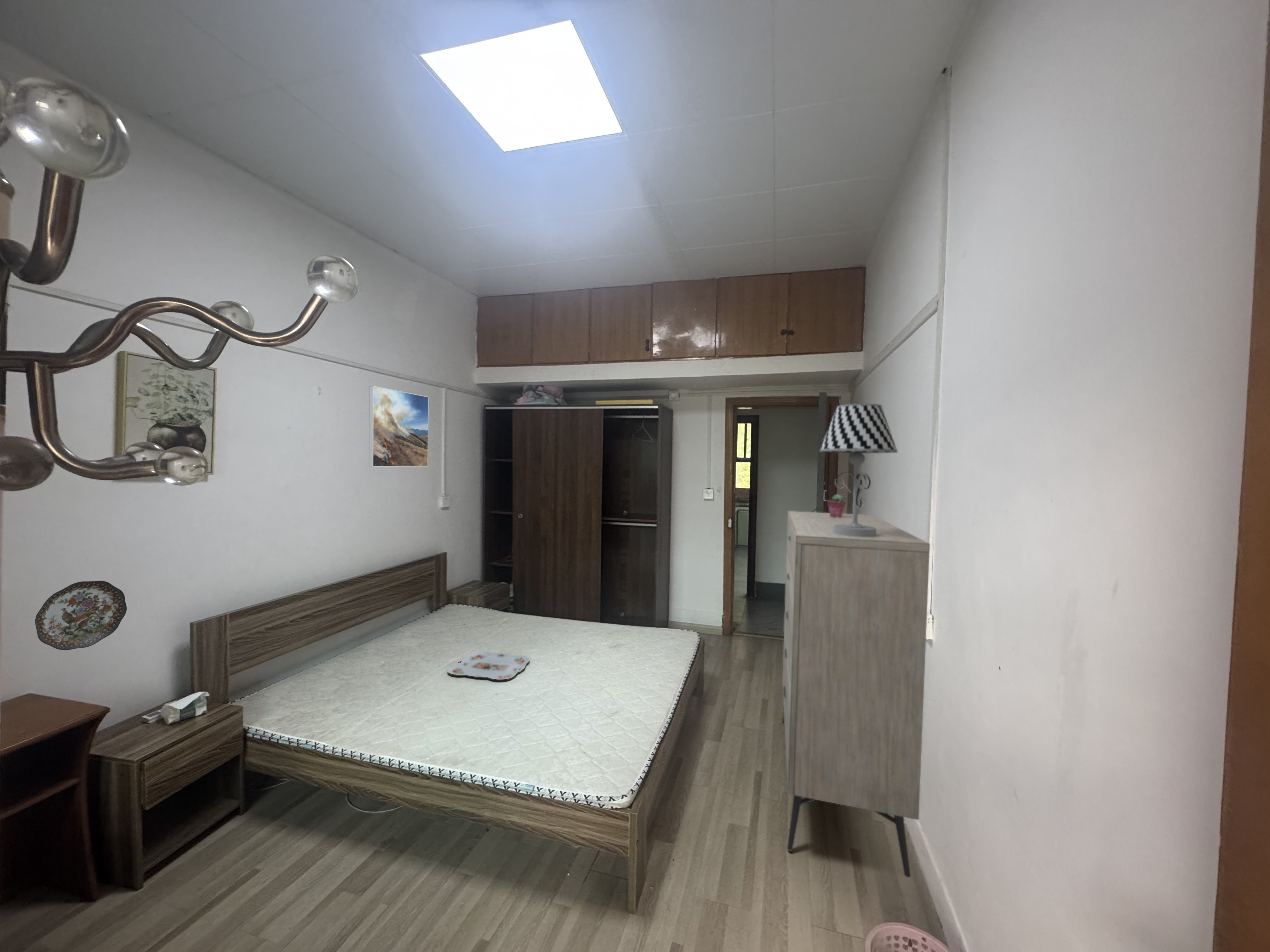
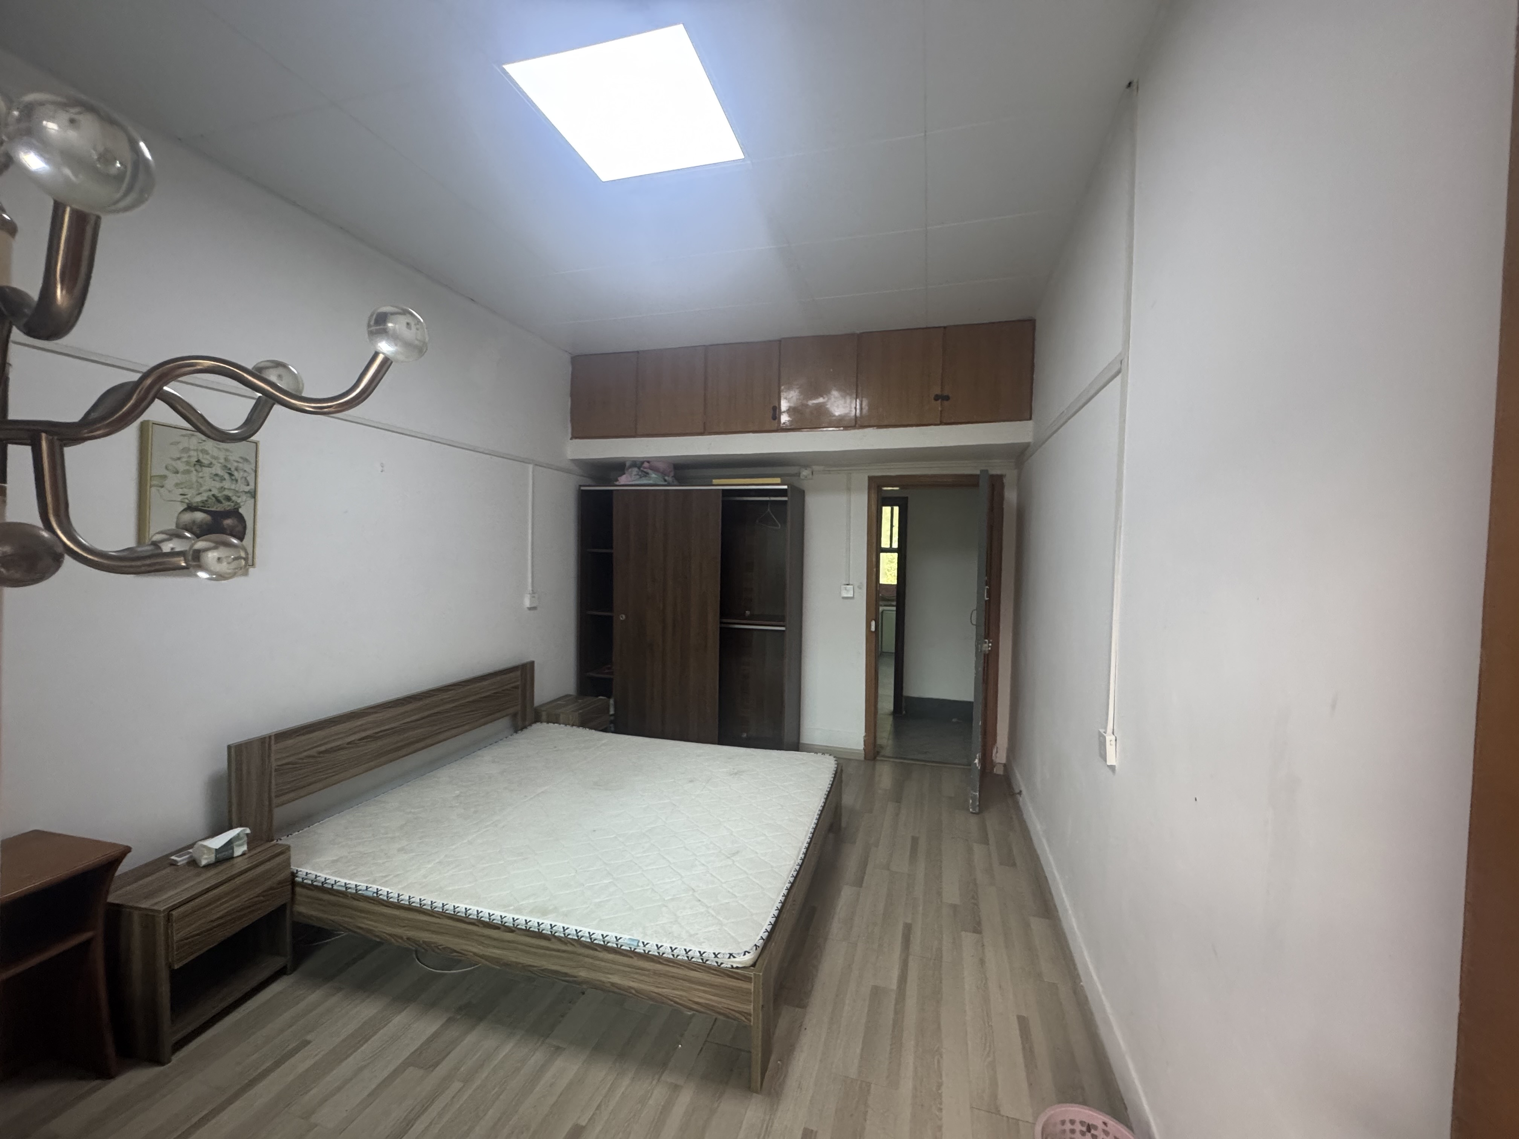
- dresser (836, 653)
- table lamp (856, 470)
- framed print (401, 429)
- potted succulent (836, 505)
- serving tray (490, 666)
- decorative plate (82, 614)
